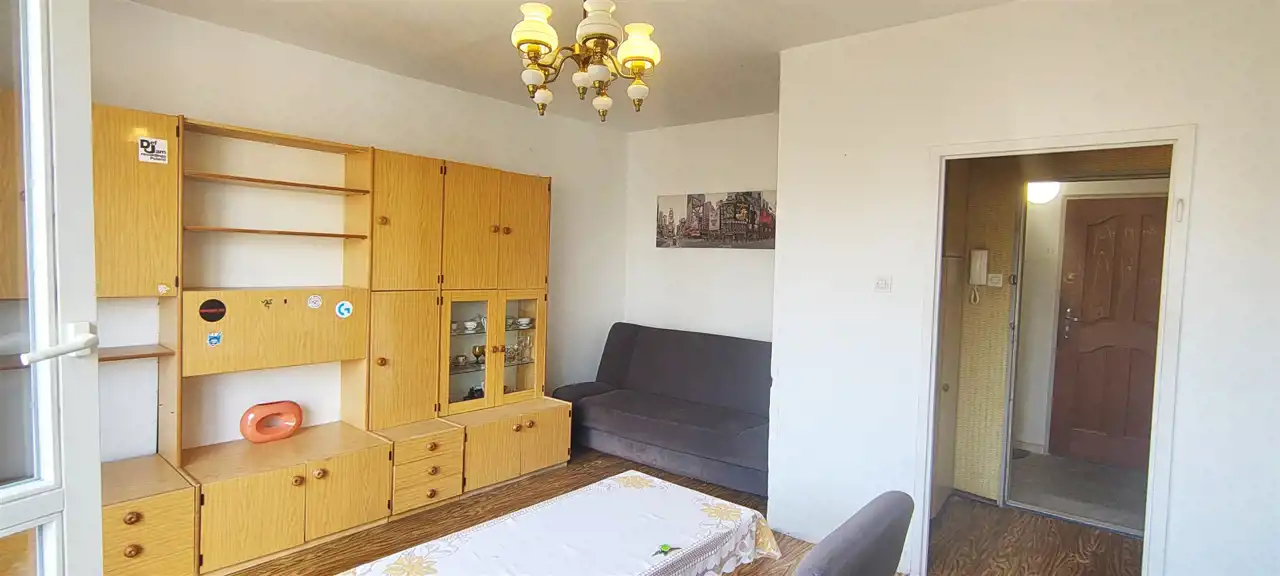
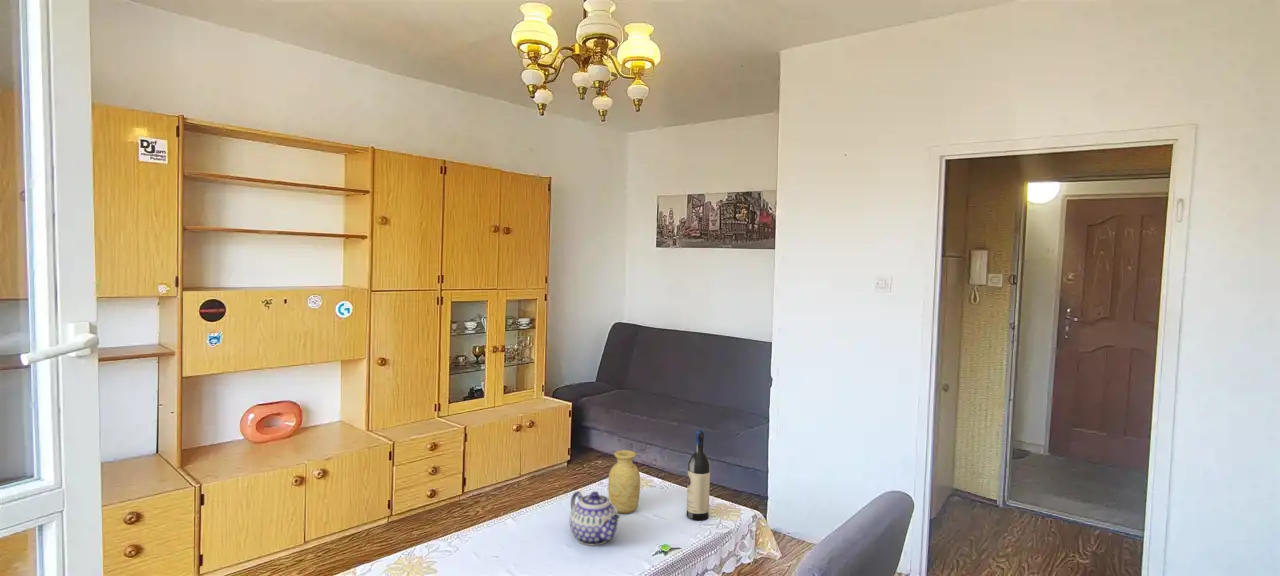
+ teapot (594, 515)
+ vase (624, 481)
+ wine bottle (698, 473)
